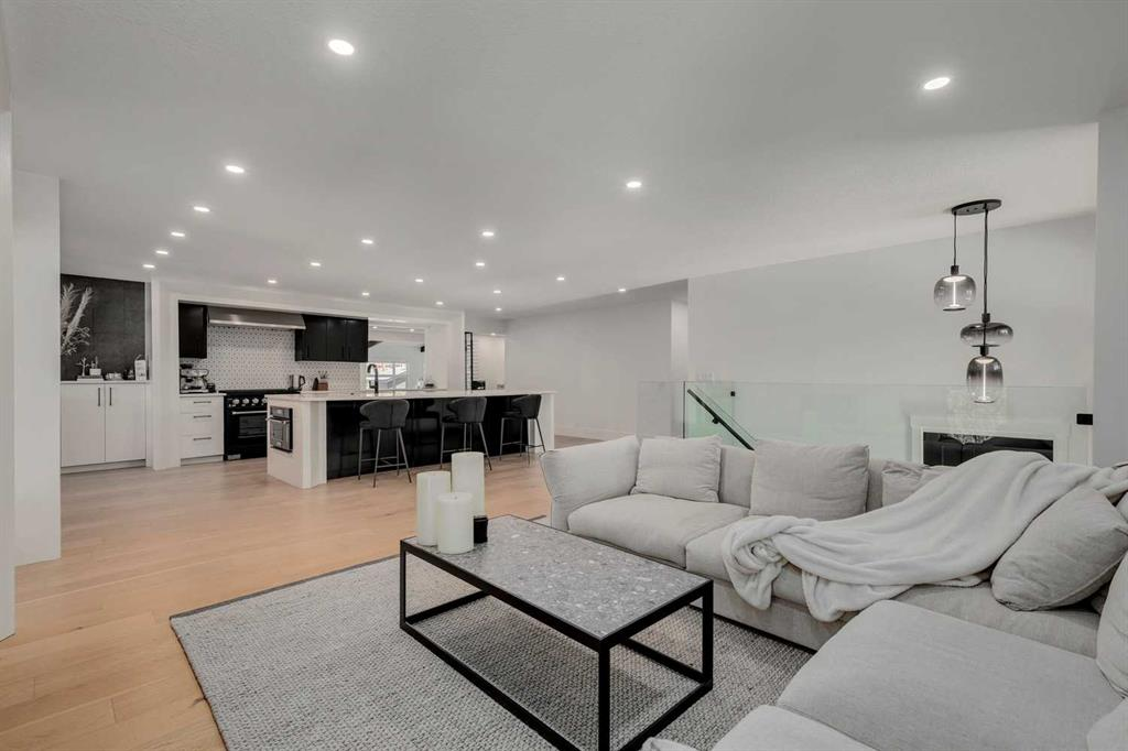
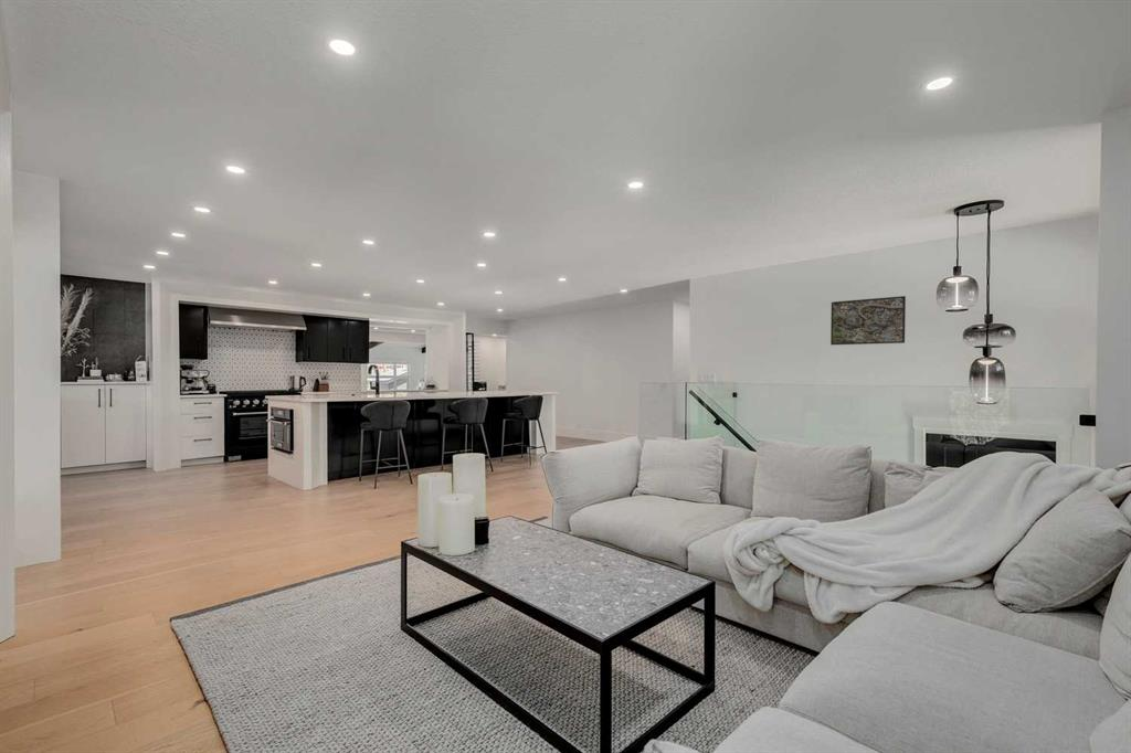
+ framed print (866, 321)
